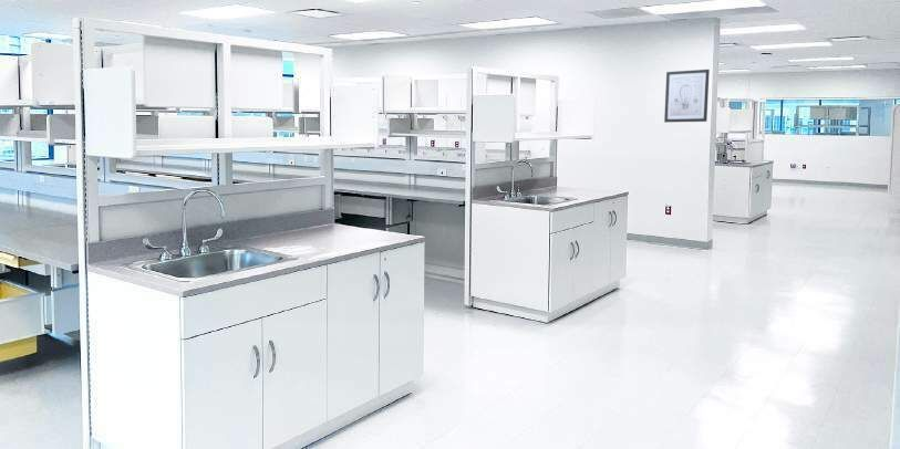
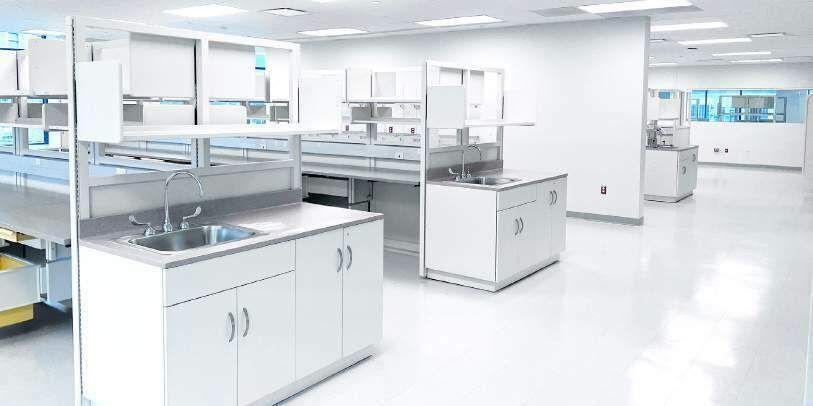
- wall art (686, 96)
